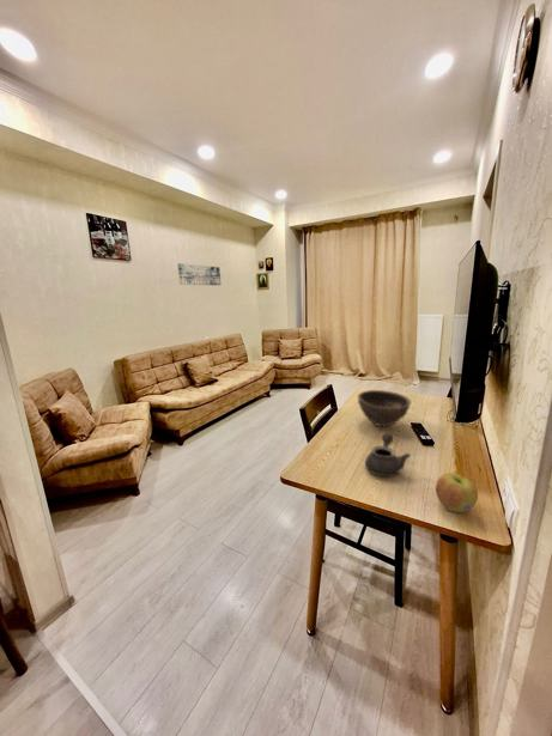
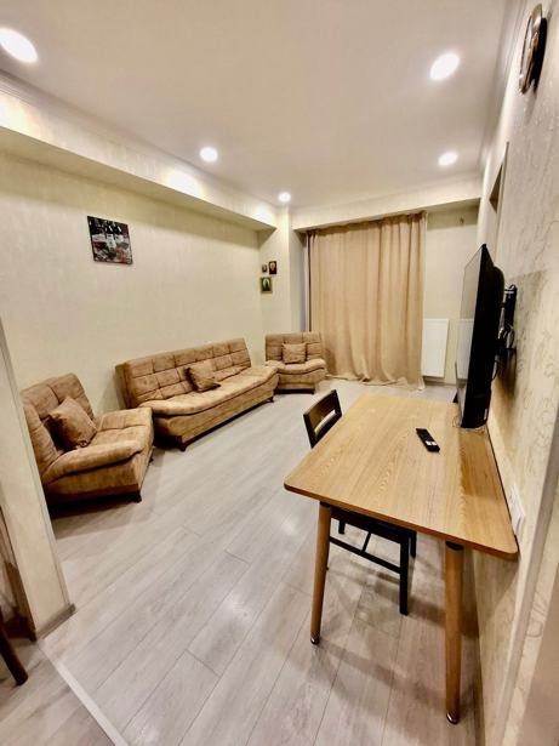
- apple (455, 492)
- teapot (387, 454)
- wall art (200, 275)
- bowl (383, 410)
